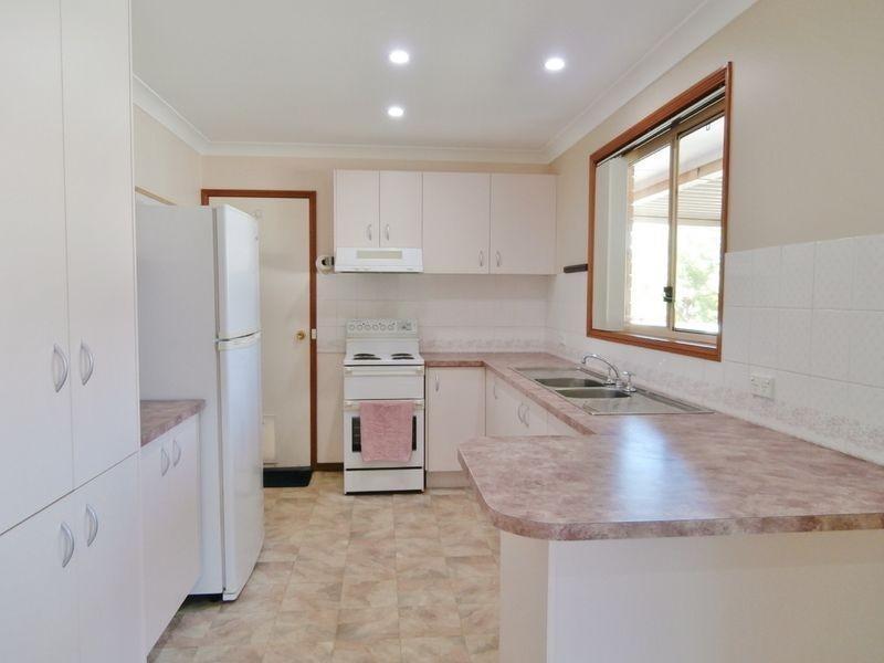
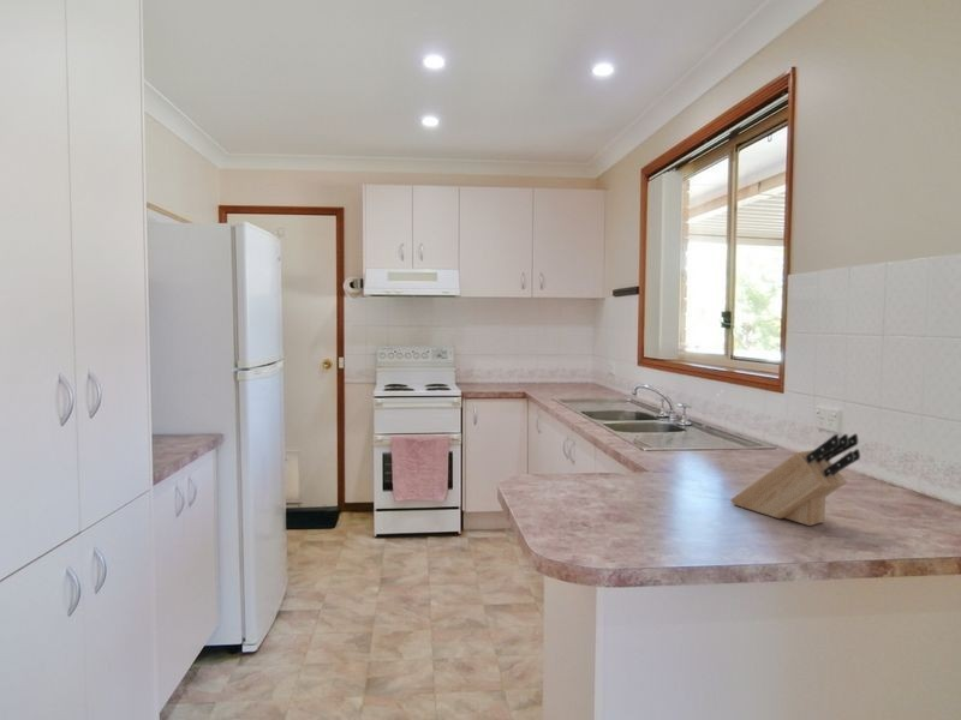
+ knife block (794, 470)
